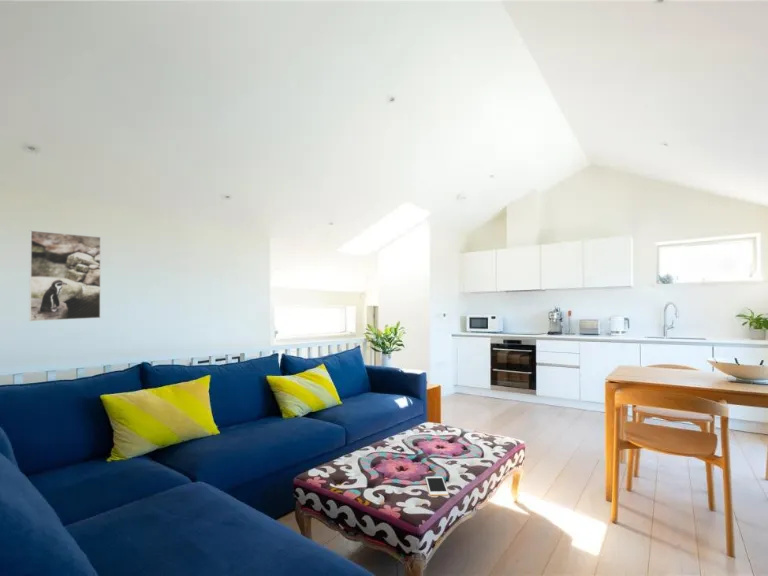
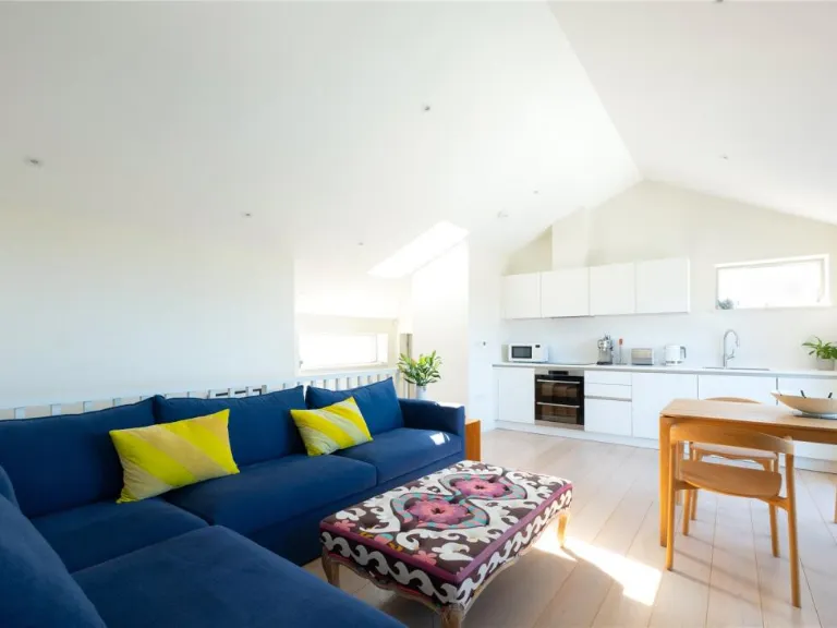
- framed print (66, 276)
- cell phone (436, 485)
